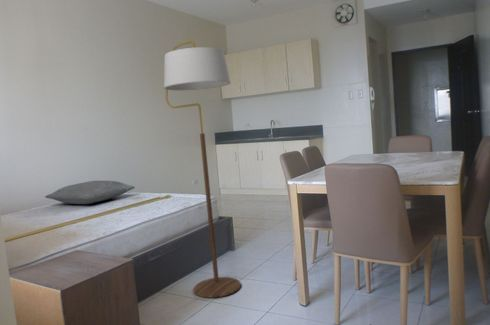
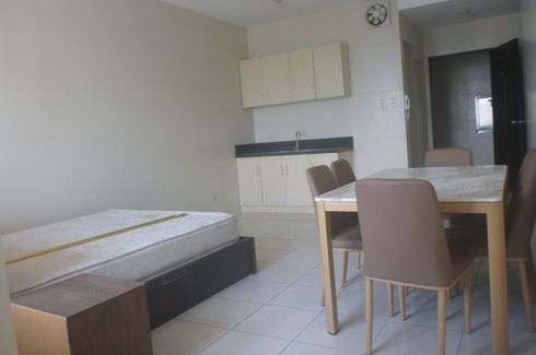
- floor lamp (203, 167)
- pillow (91, 191)
